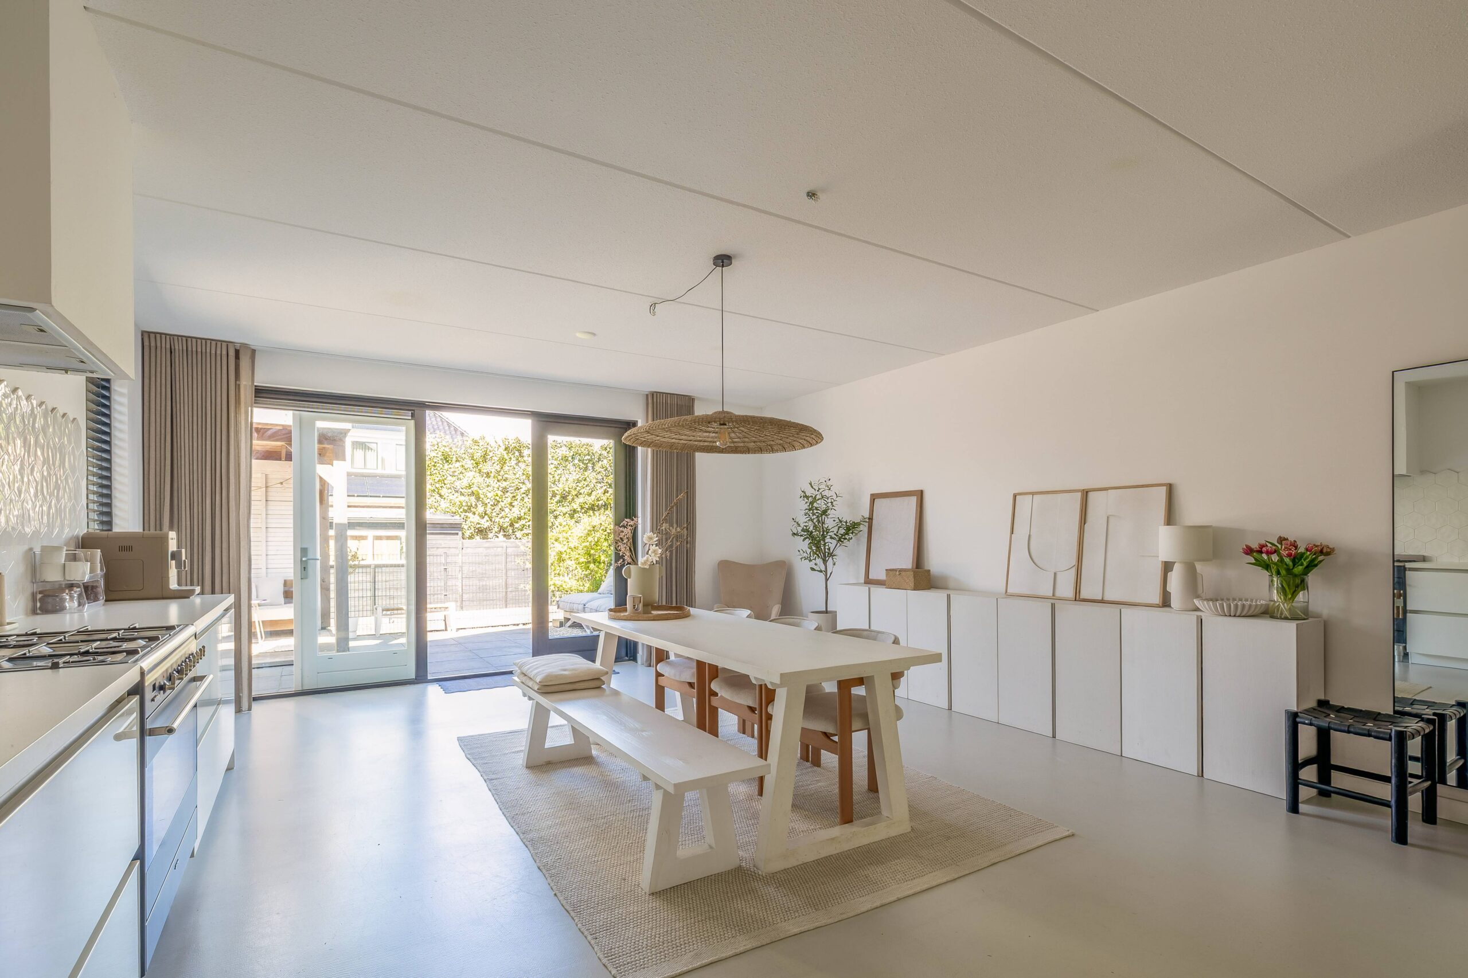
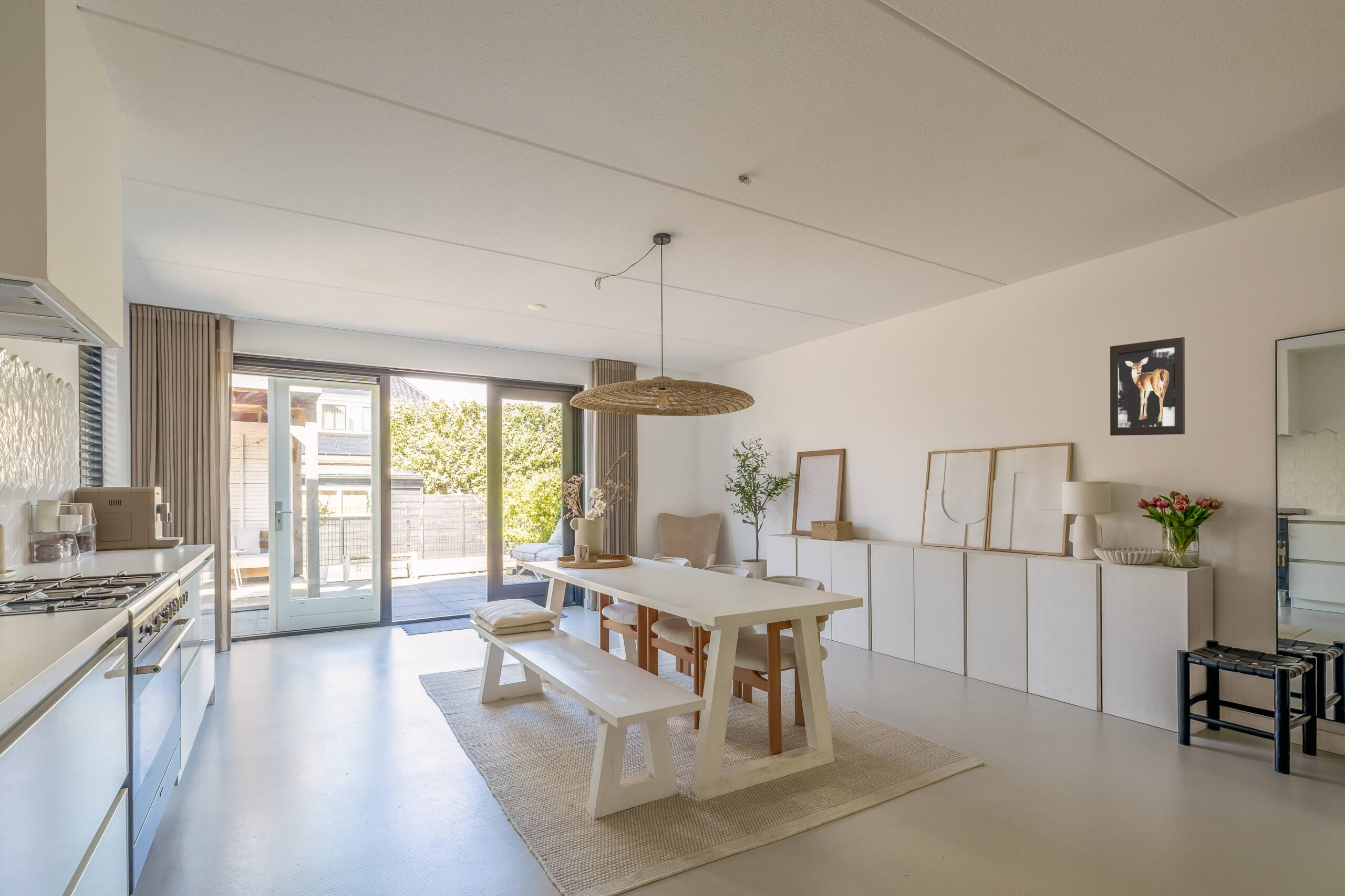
+ wall art (1145, 388)
